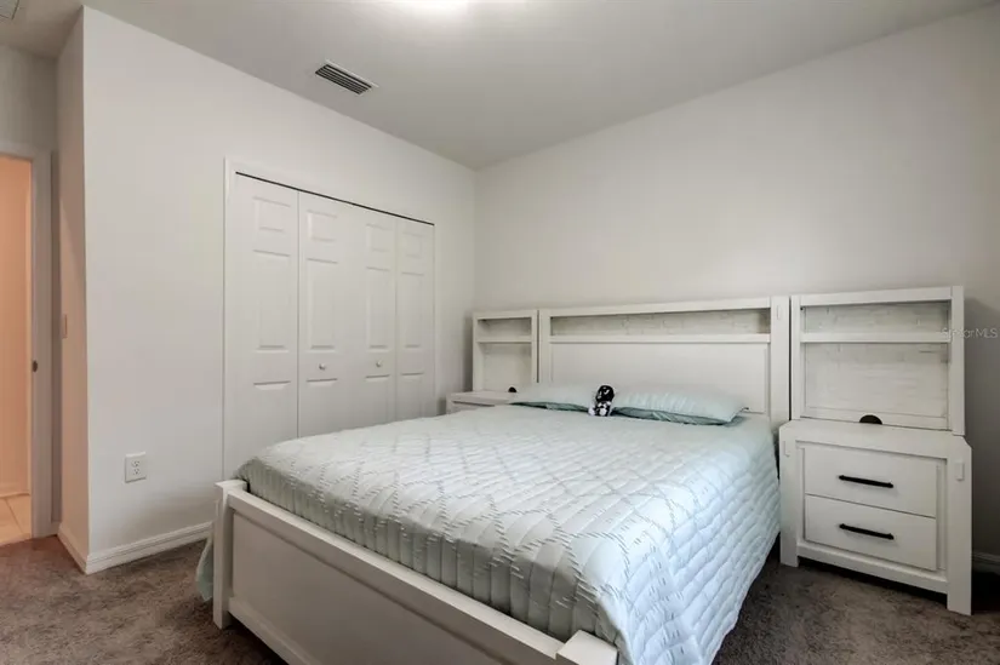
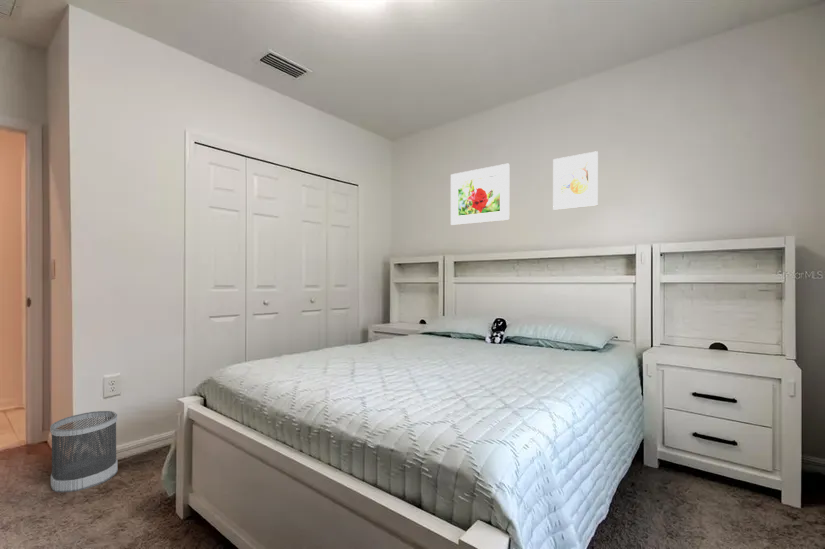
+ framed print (478, 195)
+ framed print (574, 181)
+ wastebasket (85, 449)
